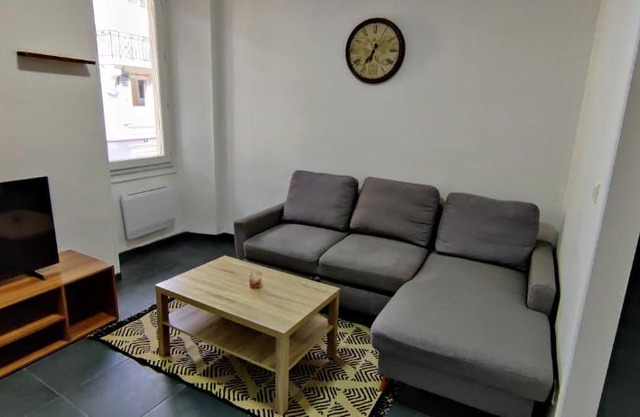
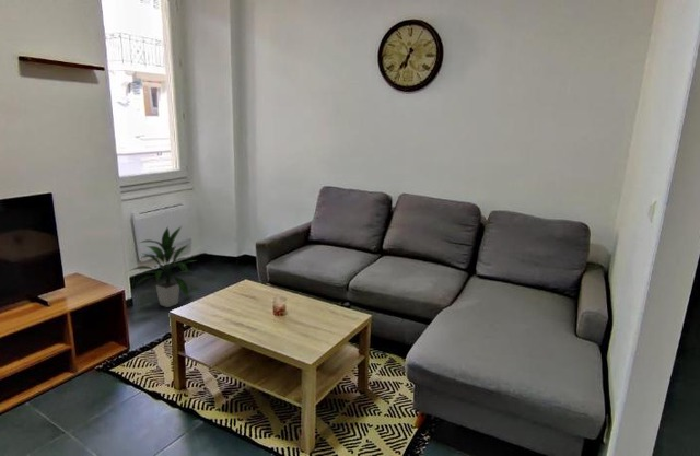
+ indoor plant (166, 267)
